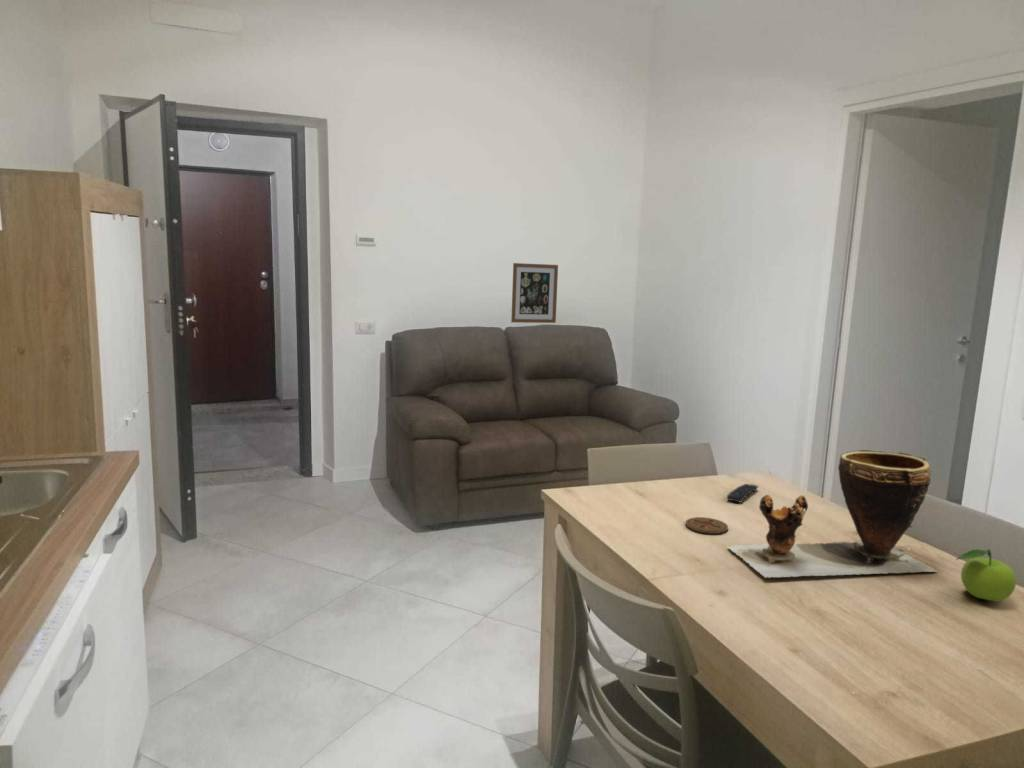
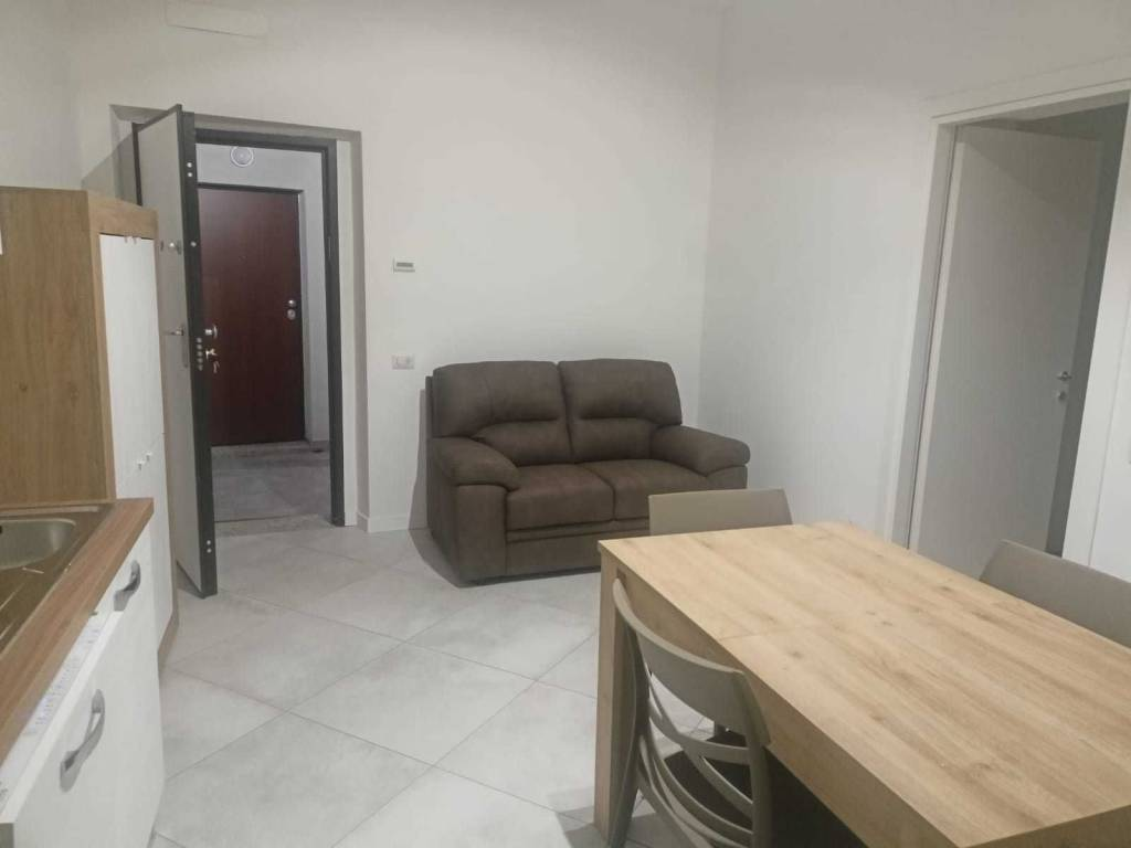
- remote control (743, 491)
- wall art (534, 293)
- clay pot (846, 504)
- coaster (706, 525)
- fruit (980, 573)
